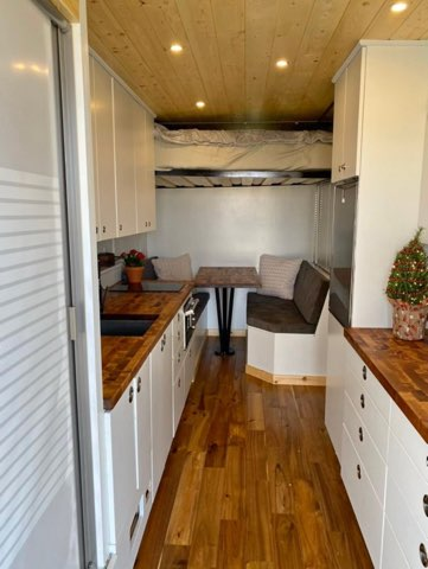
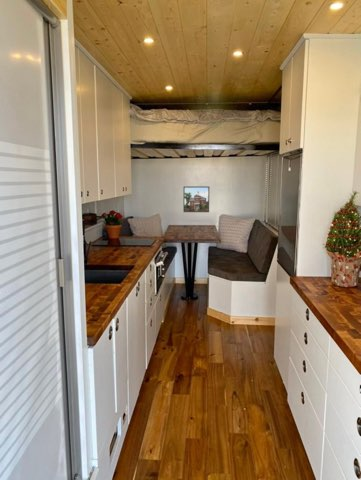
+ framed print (196, 199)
